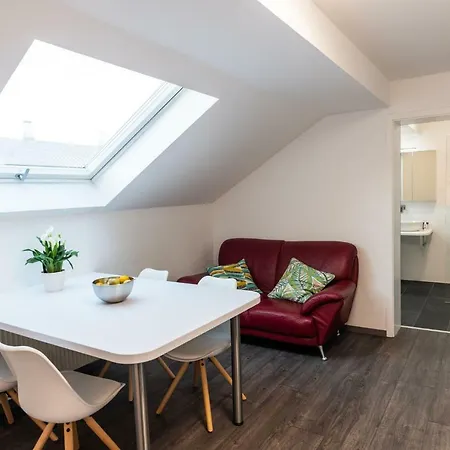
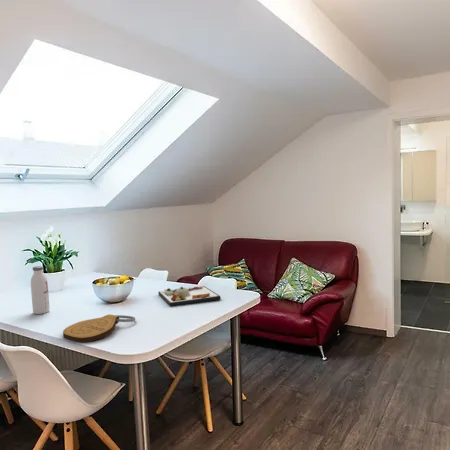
+ key chain (103, 323)
+ water bottle (39, 289)
+ dinner plate (188, 291)
